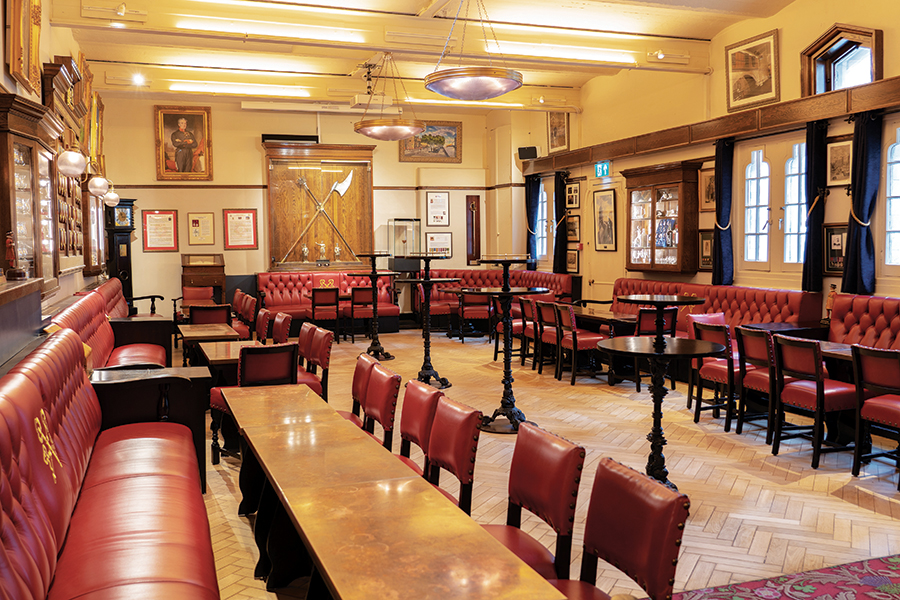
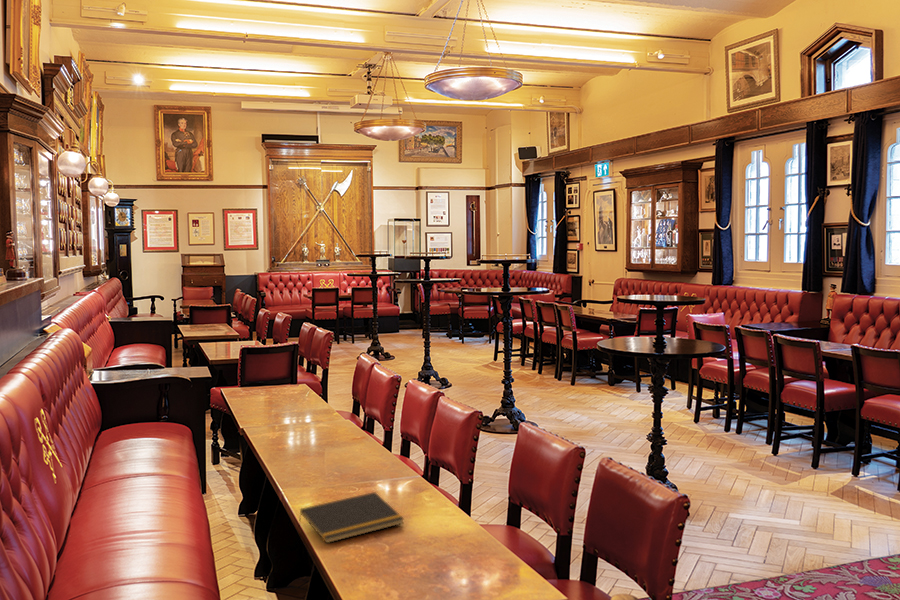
+ notepad (352, 515)
